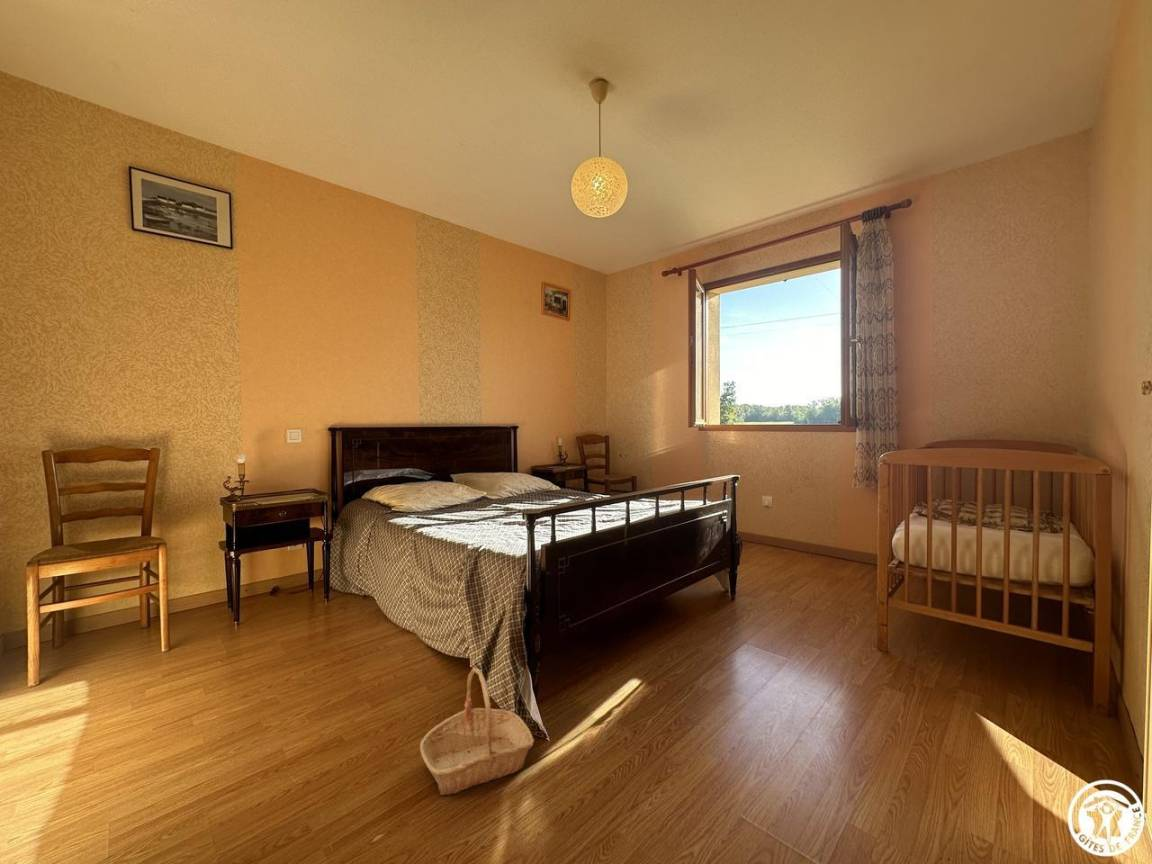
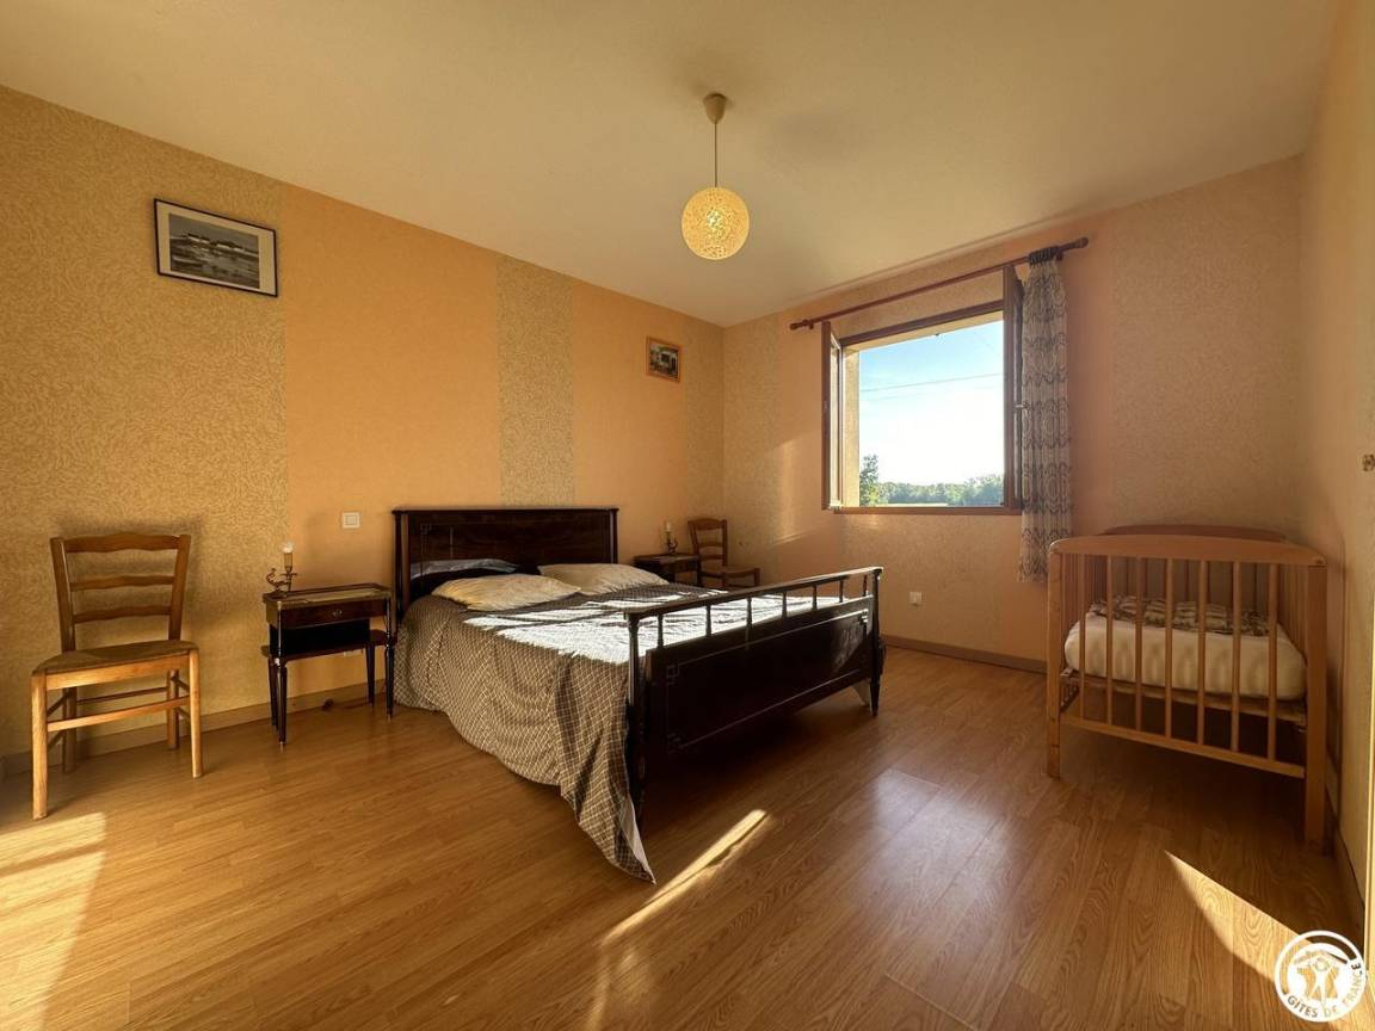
- basket (476, 720)
